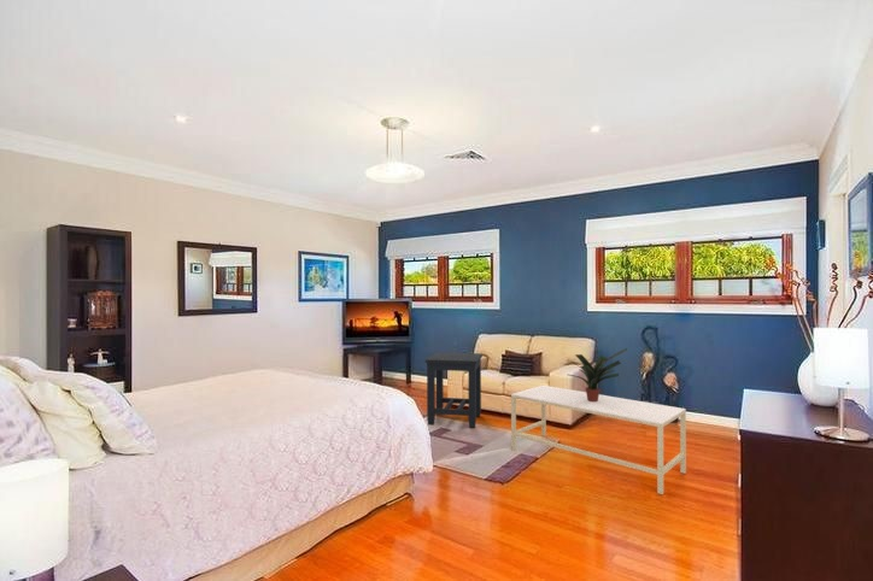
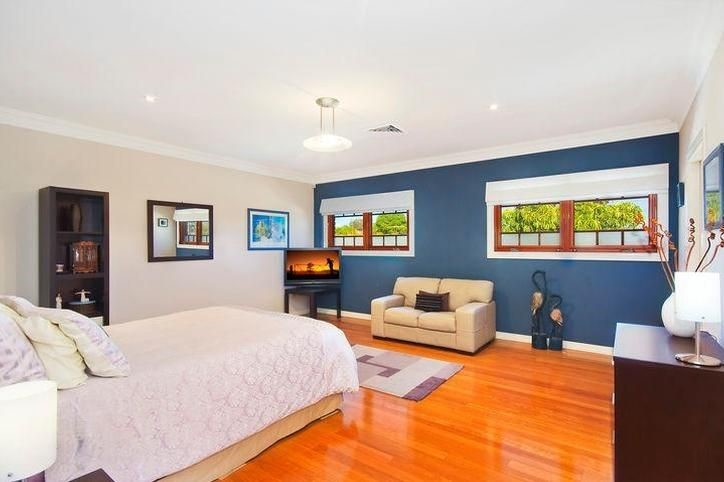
- potted plant (596, 374)
- coffee table (594, 413)
- side table (455, 398)
